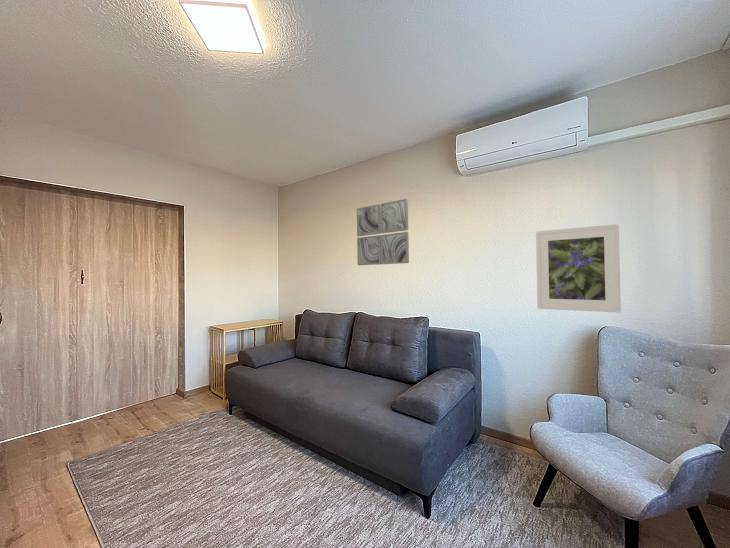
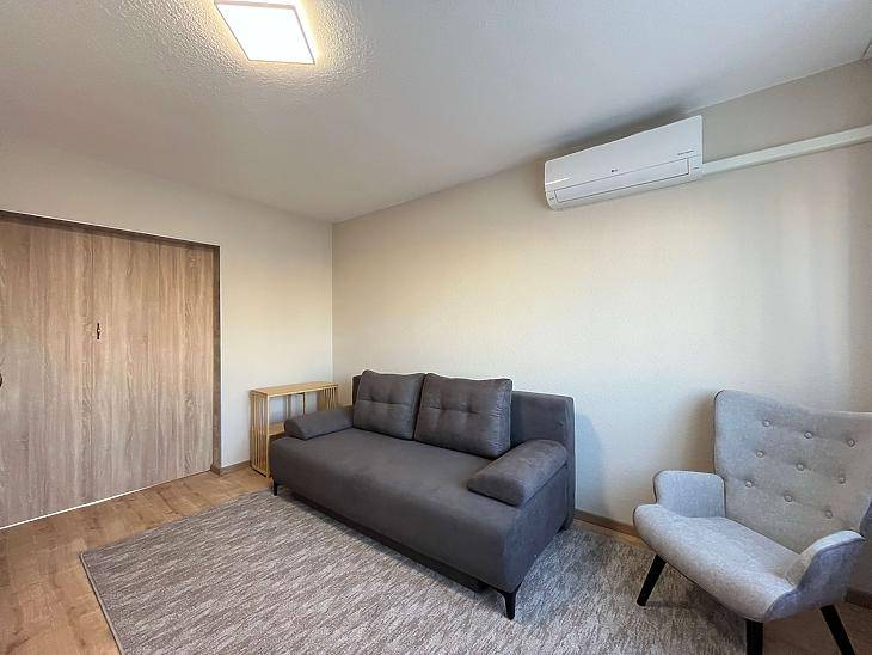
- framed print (575, 269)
- wall art (380, 233)
